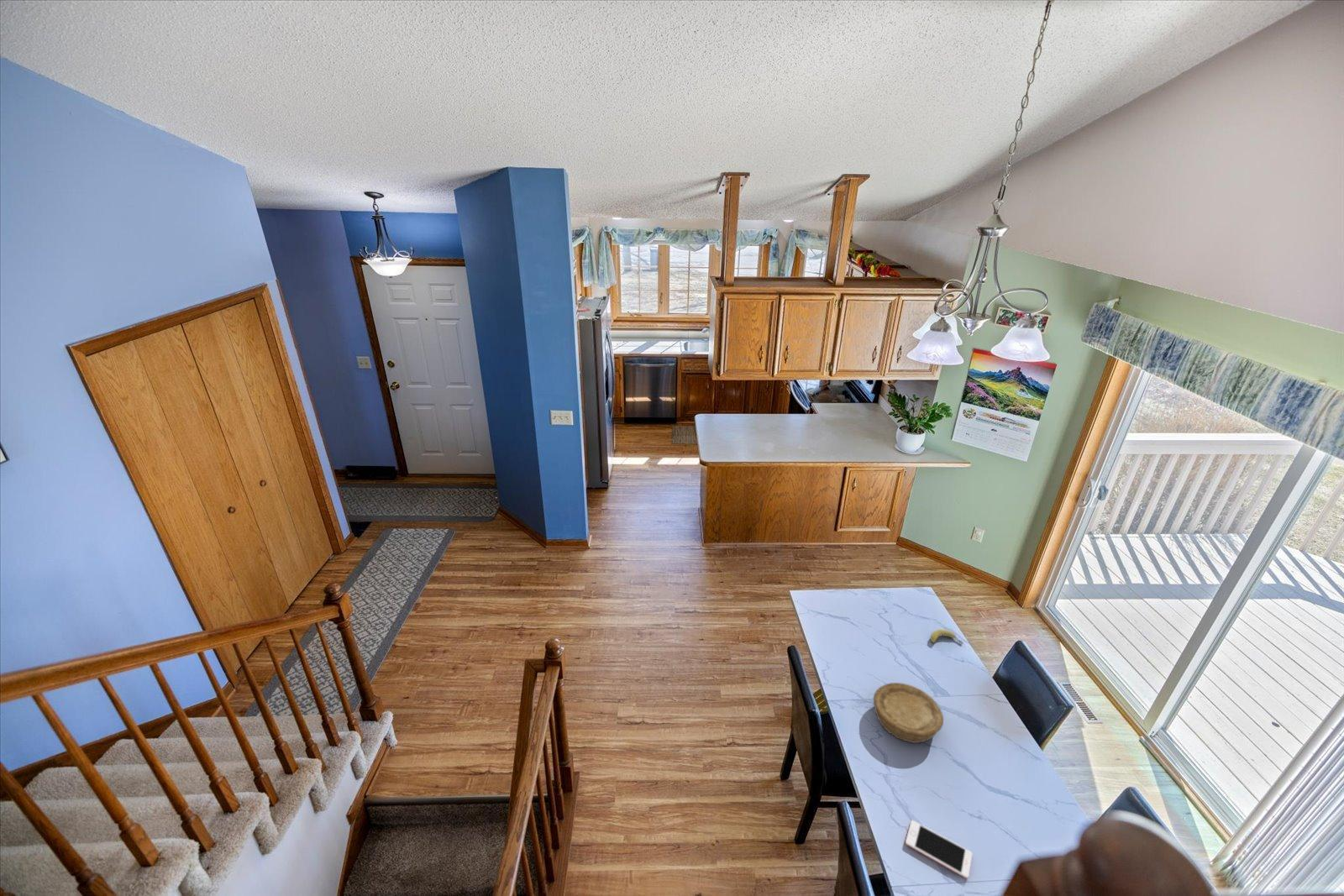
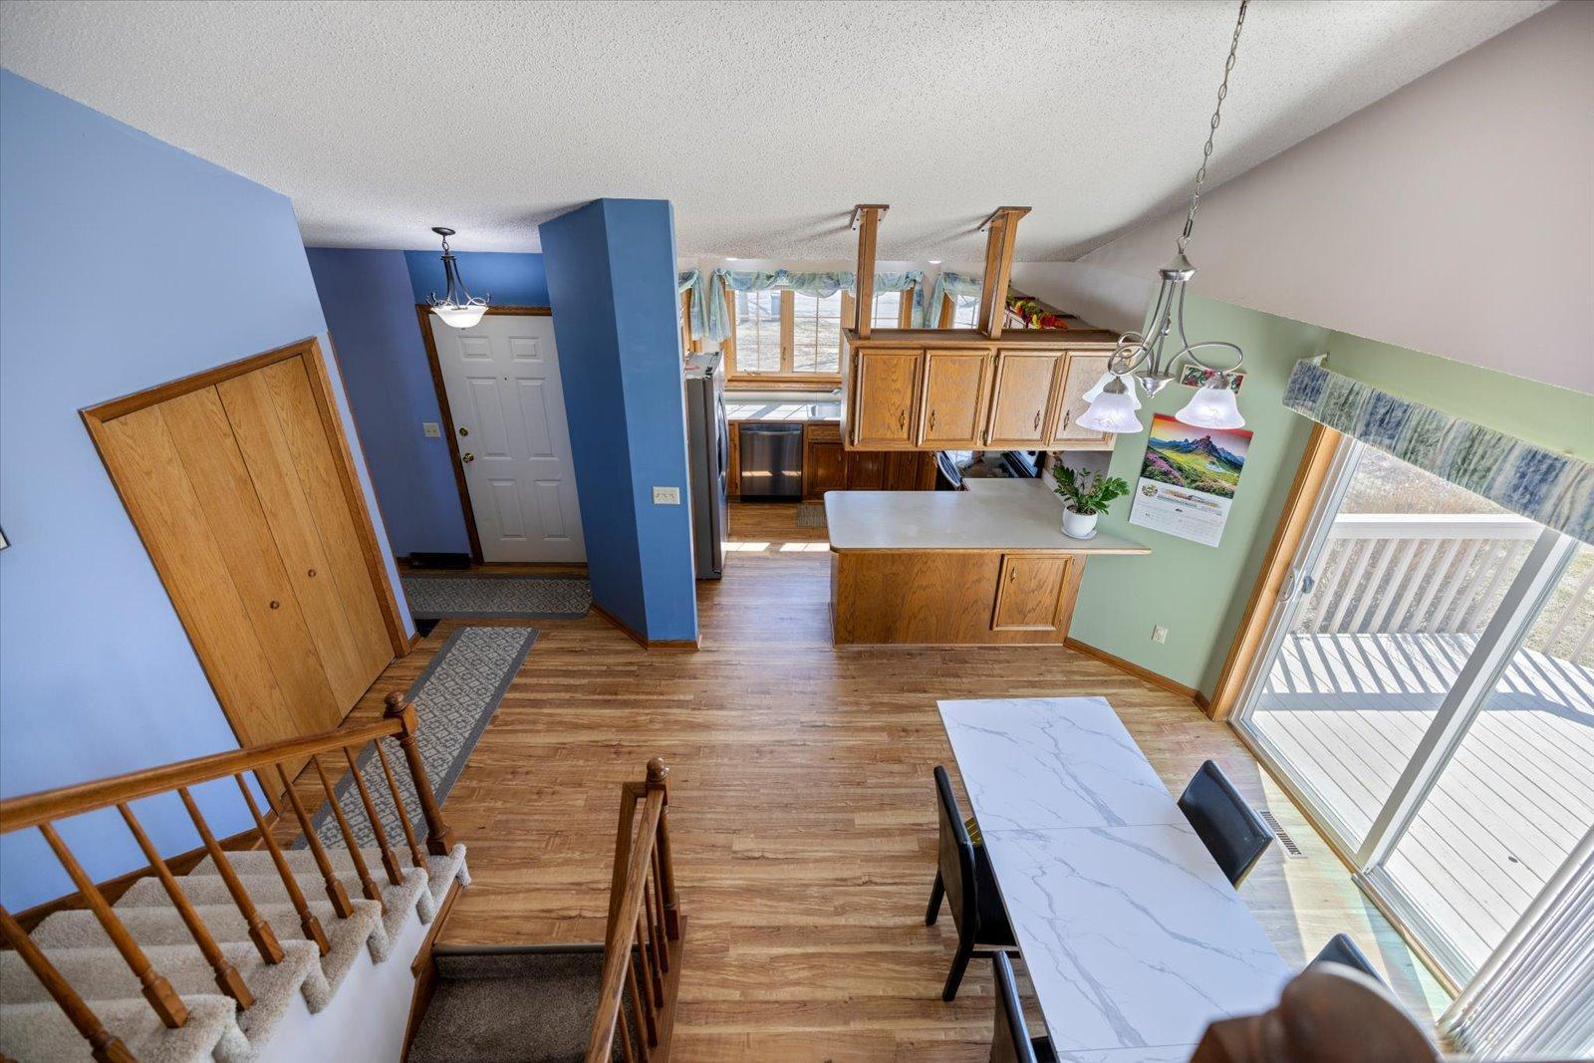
- fruit (945, 636)
- bowl (906, 713)
- cell phone (938, 848)
